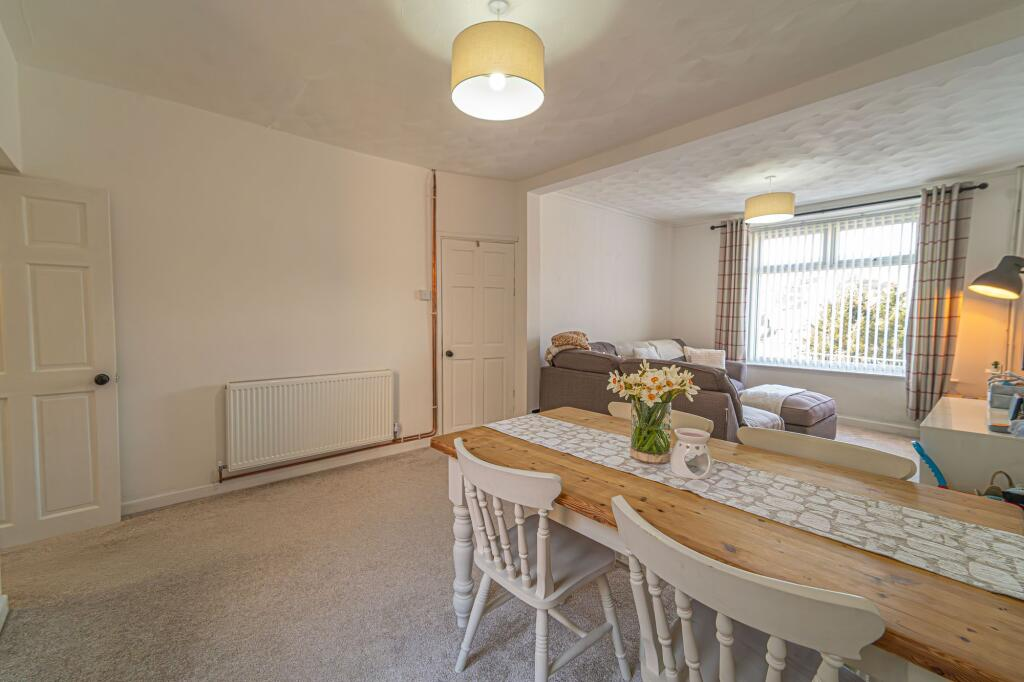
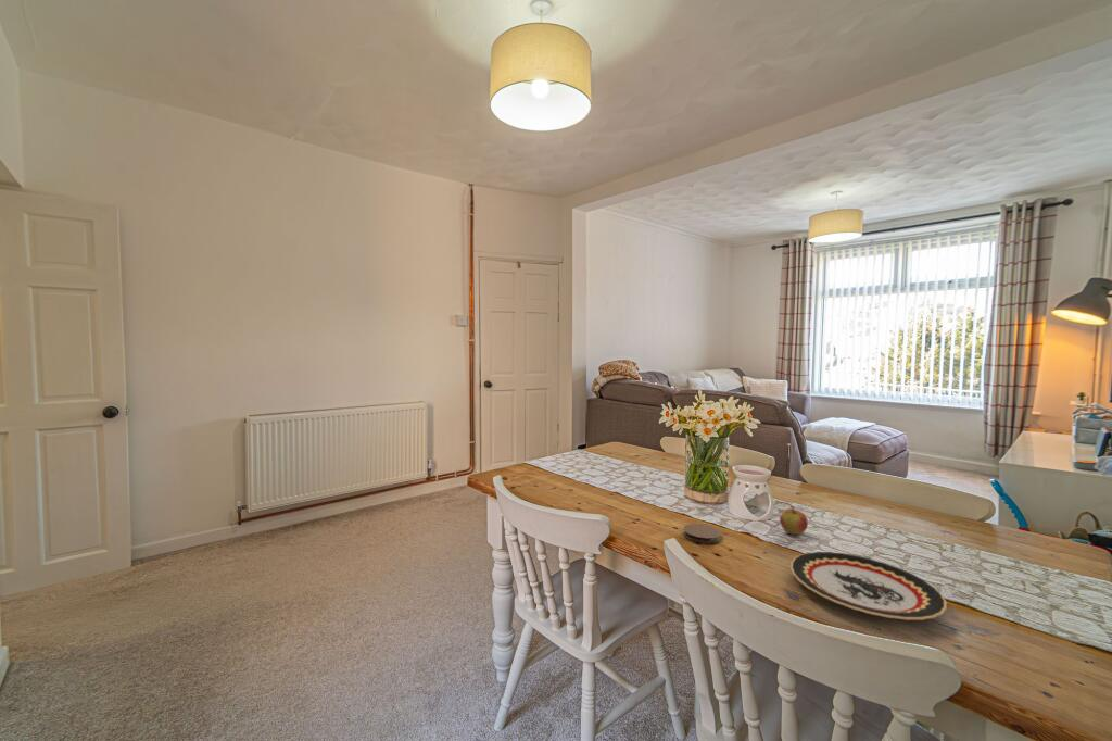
+ apple (793, 518)
+ plate (861, 585)
+ coaster (702, 532)
